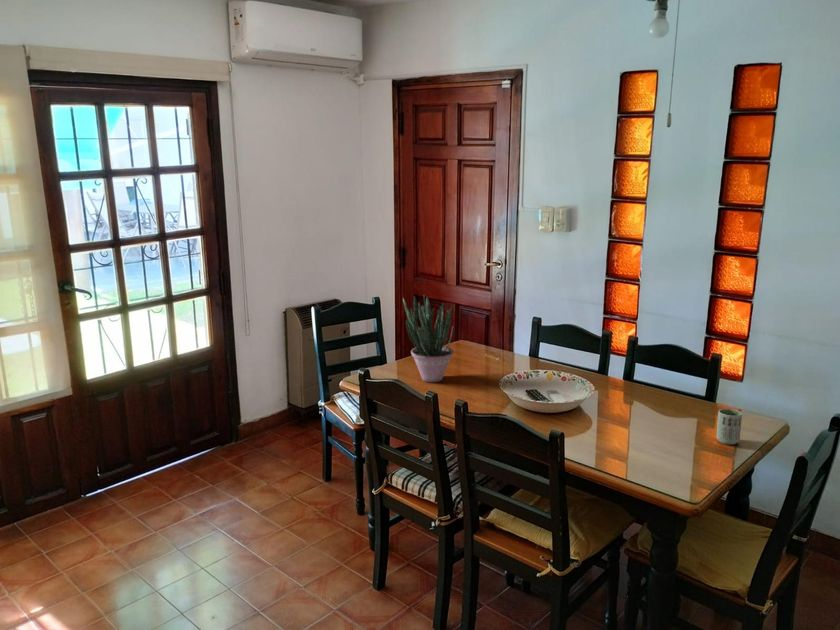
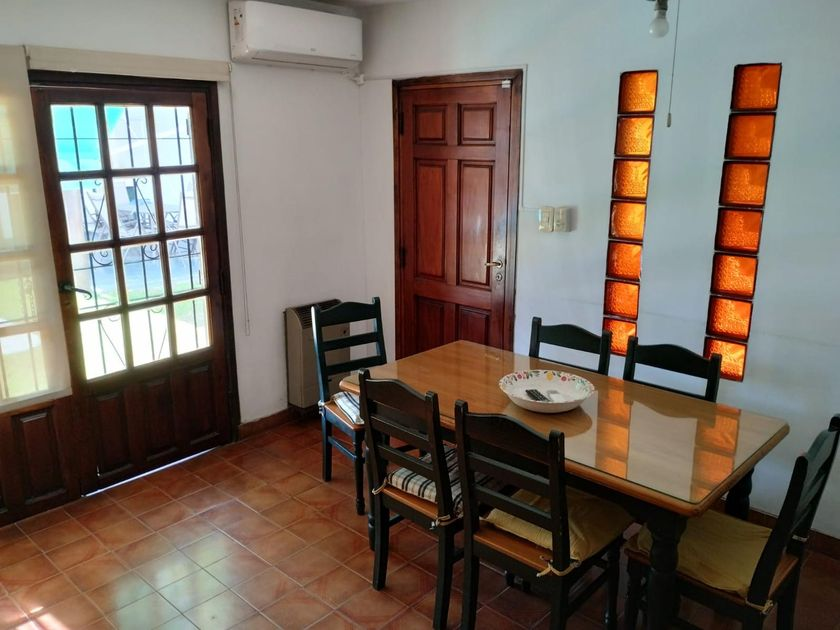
- cup (728, 426)
- potted plant (428, 338)
